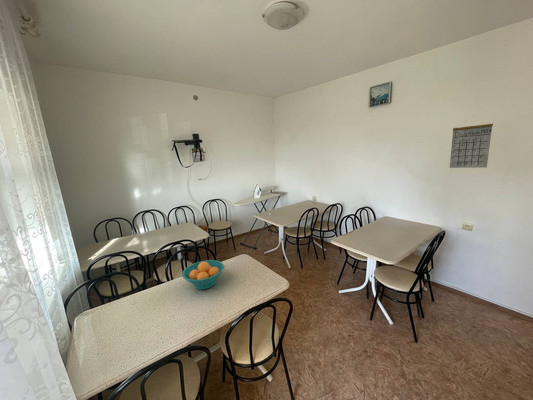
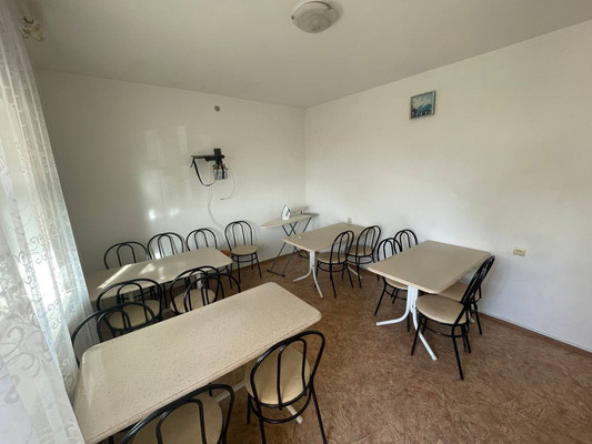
- calendar (470, 142)
- fruit bowl (204, 273)
